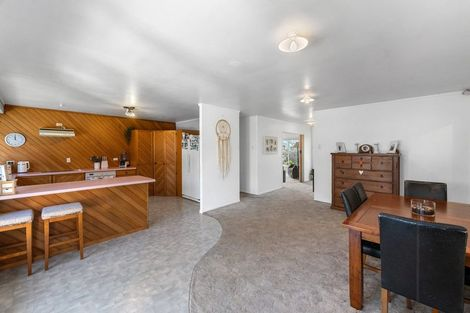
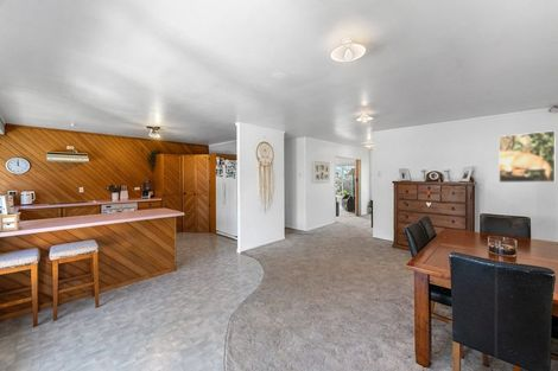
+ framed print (525, 158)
